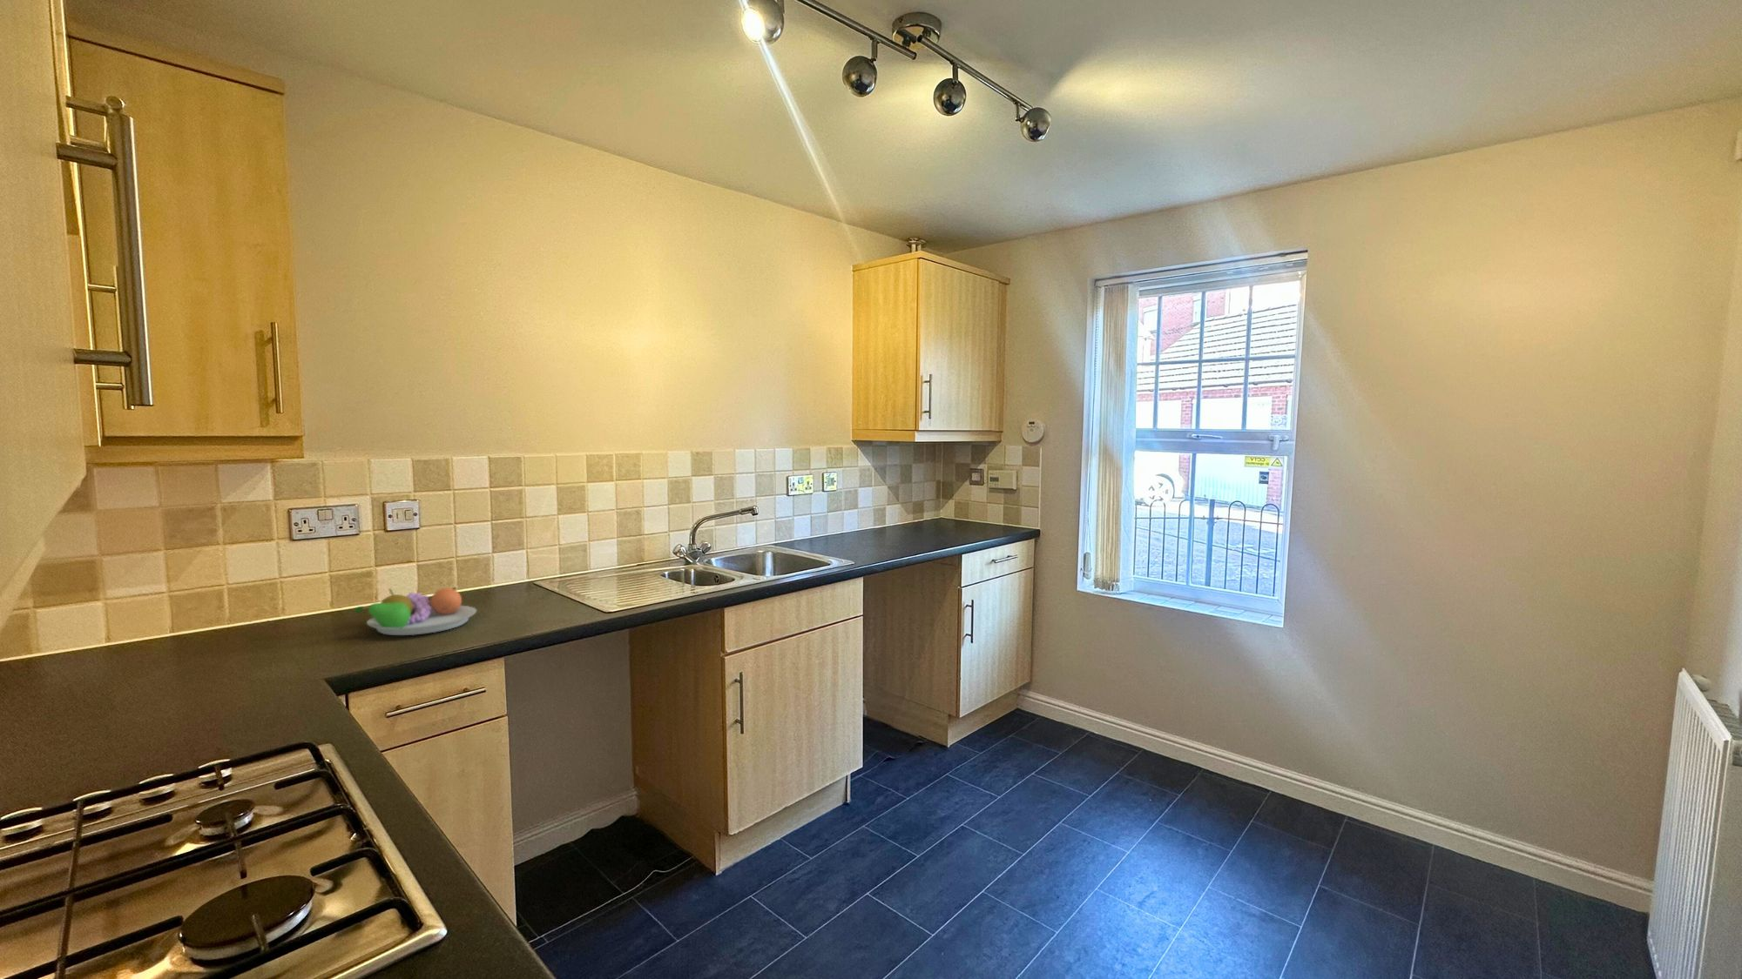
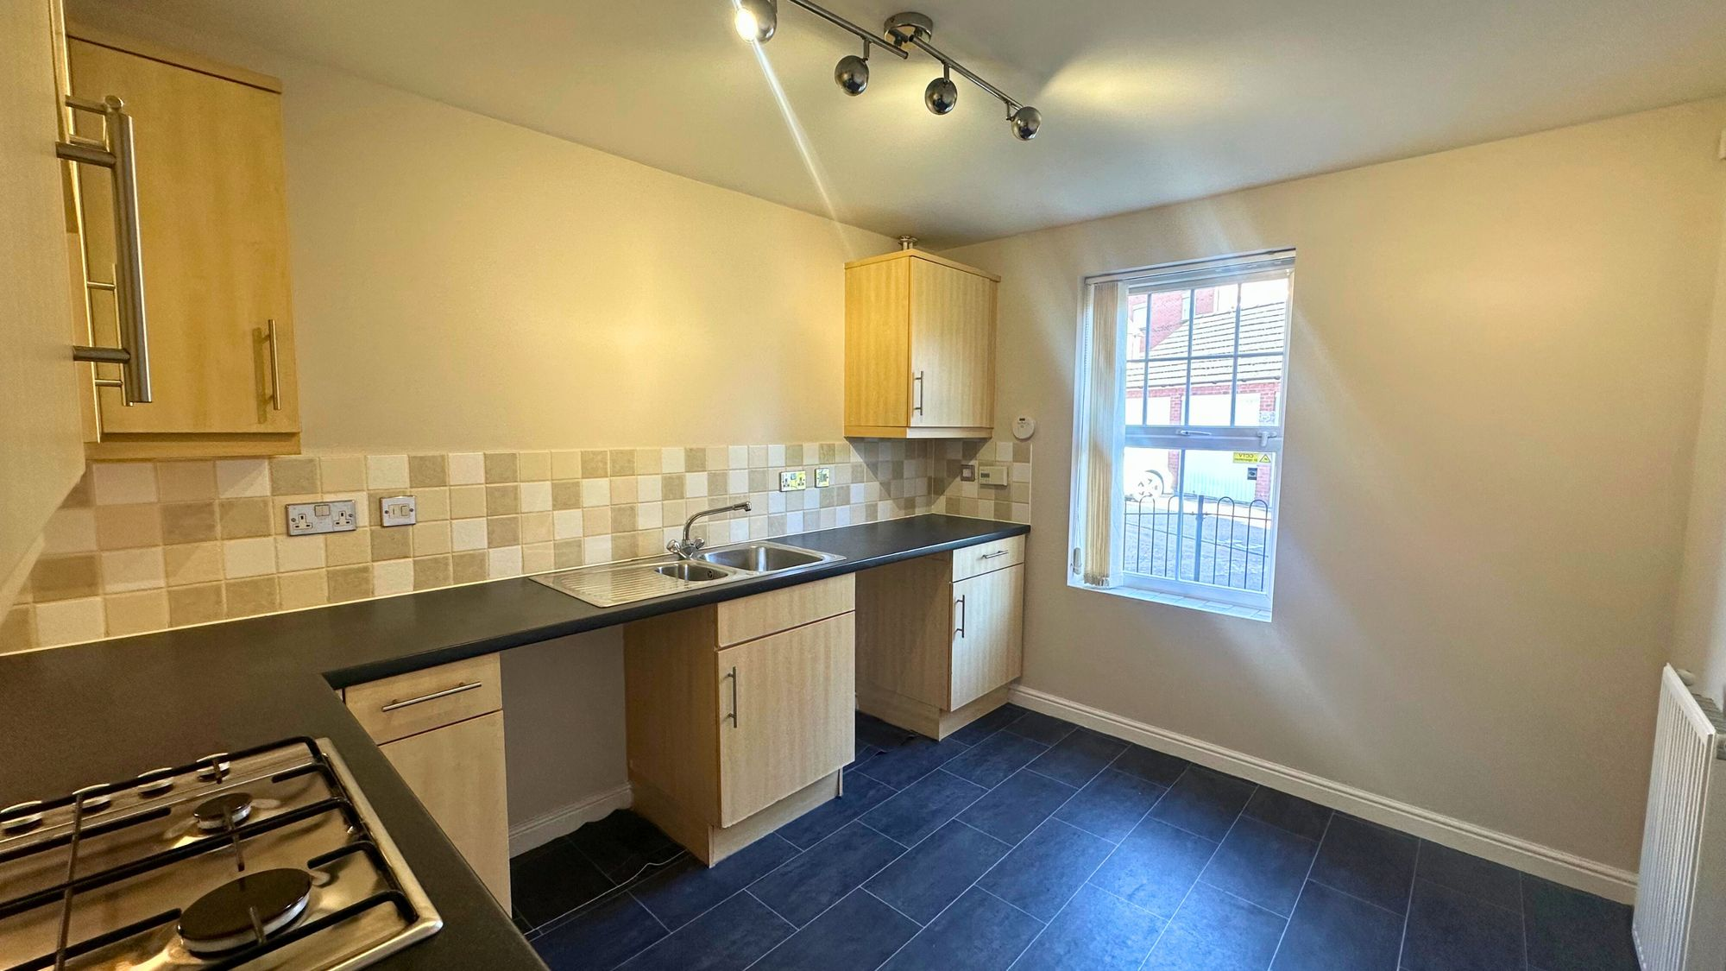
- fruit bowl (418, 607)
